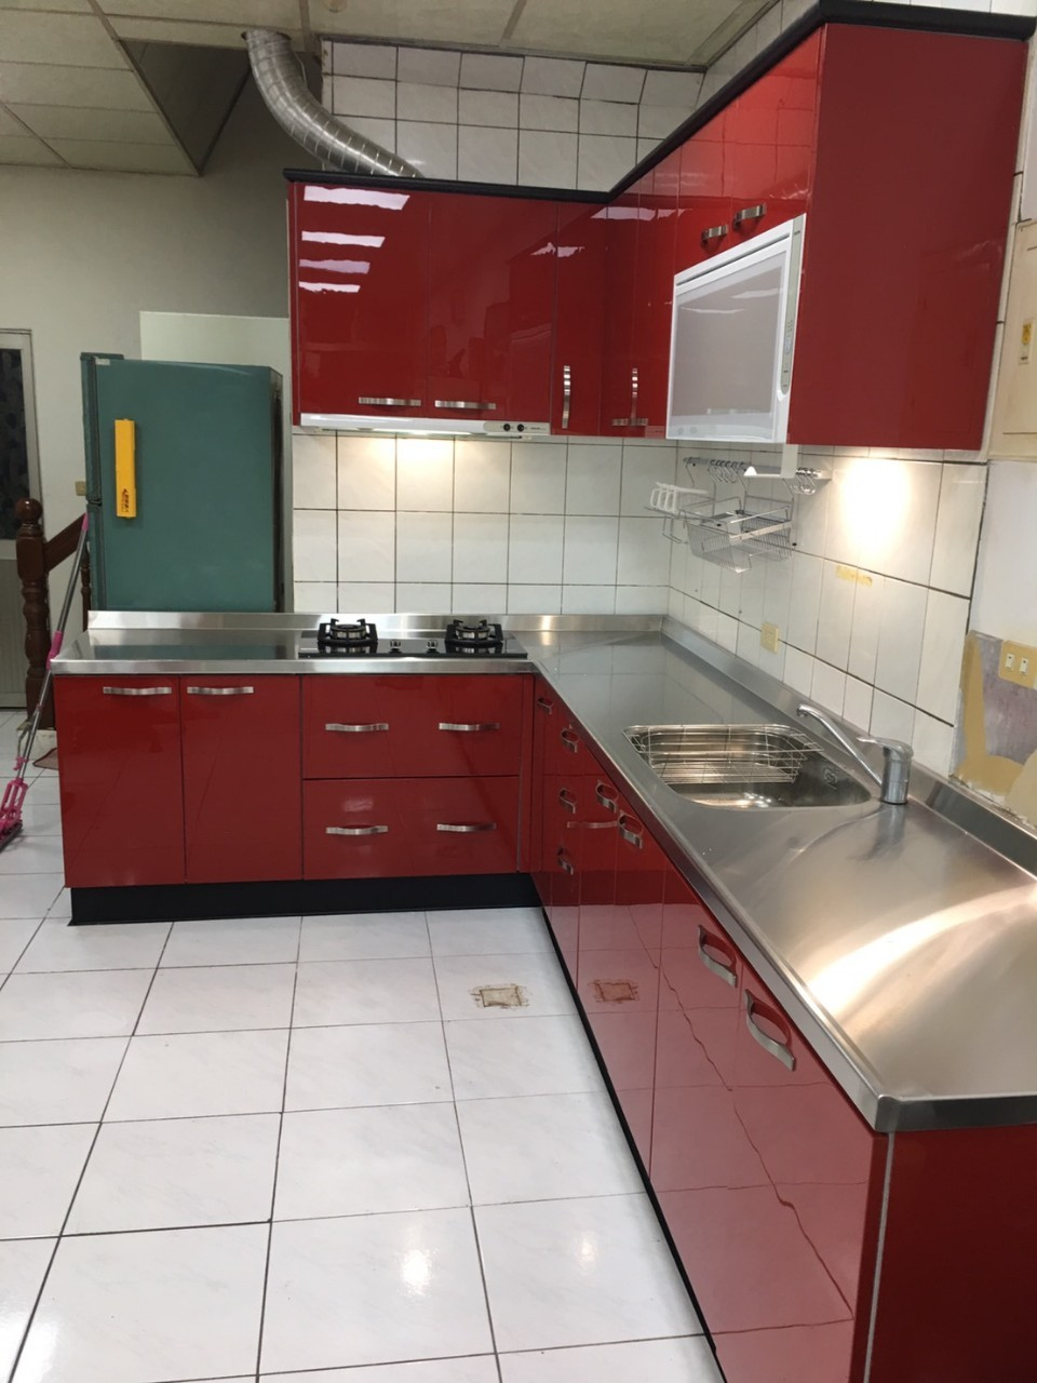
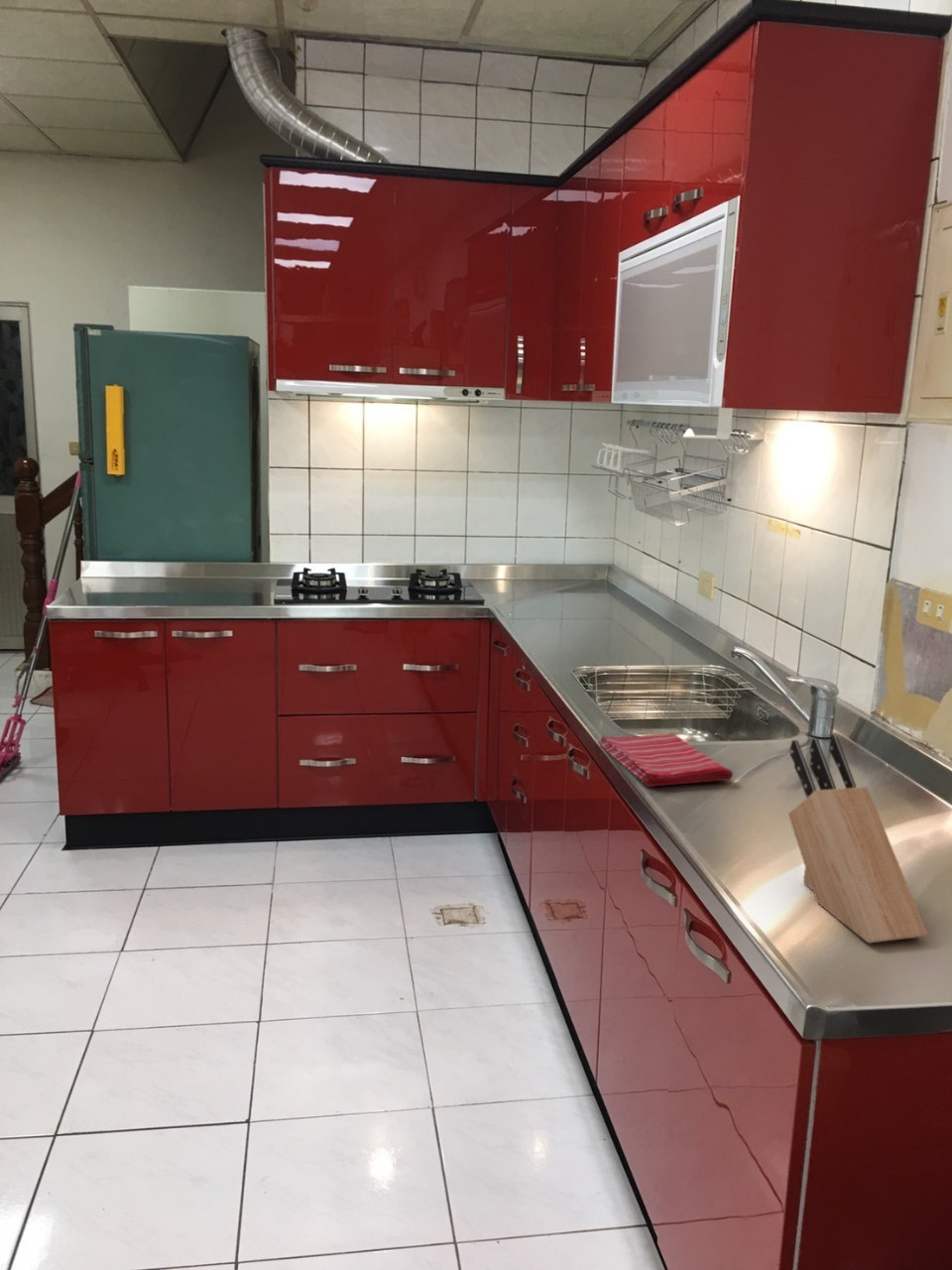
+ knife block (849, 830)
+ dish towel (663, 756)
